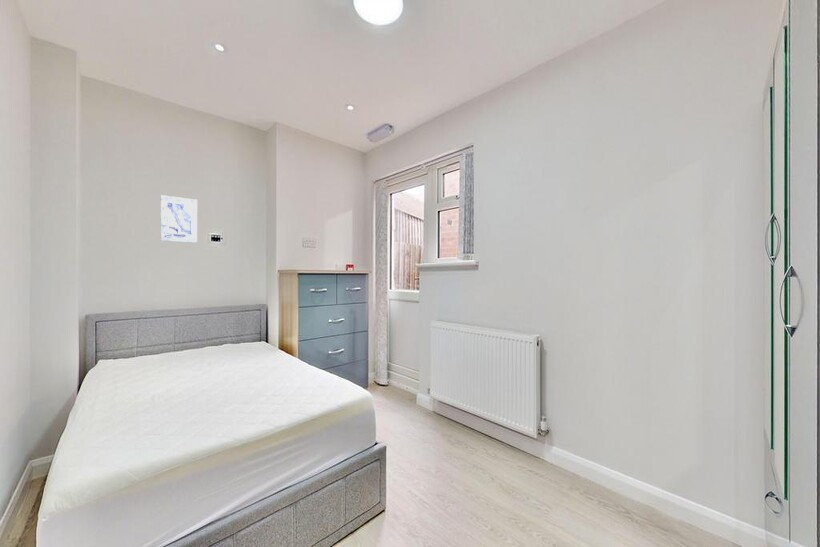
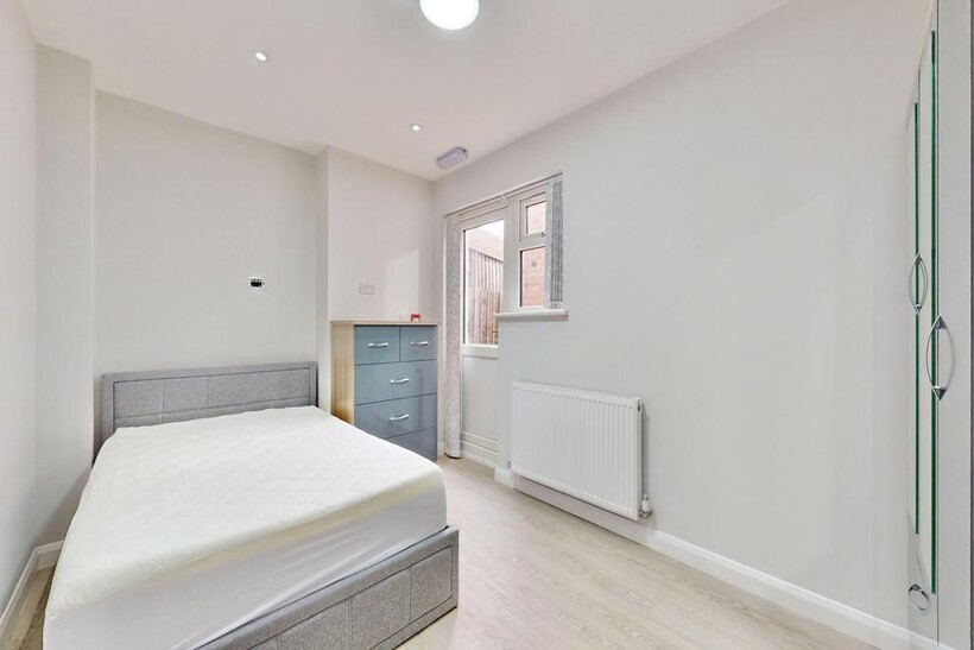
- wall art (179, 219)
